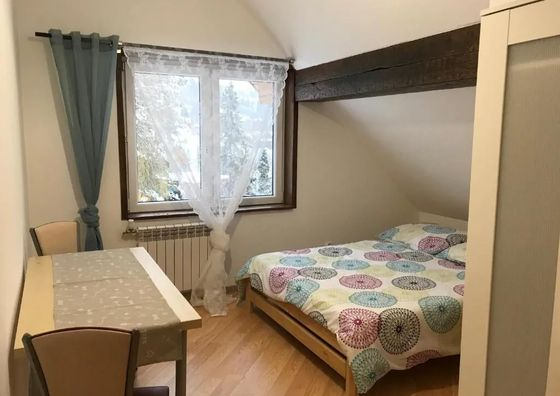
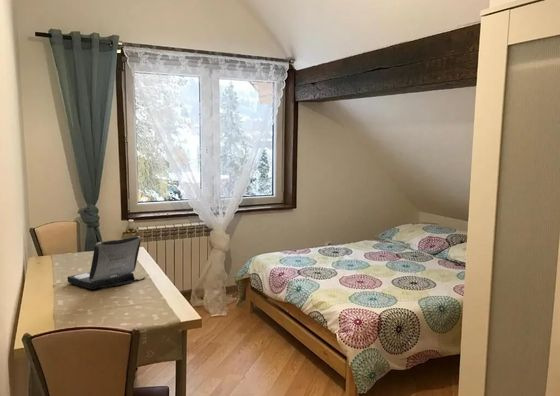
+ laptop (106, 259)
